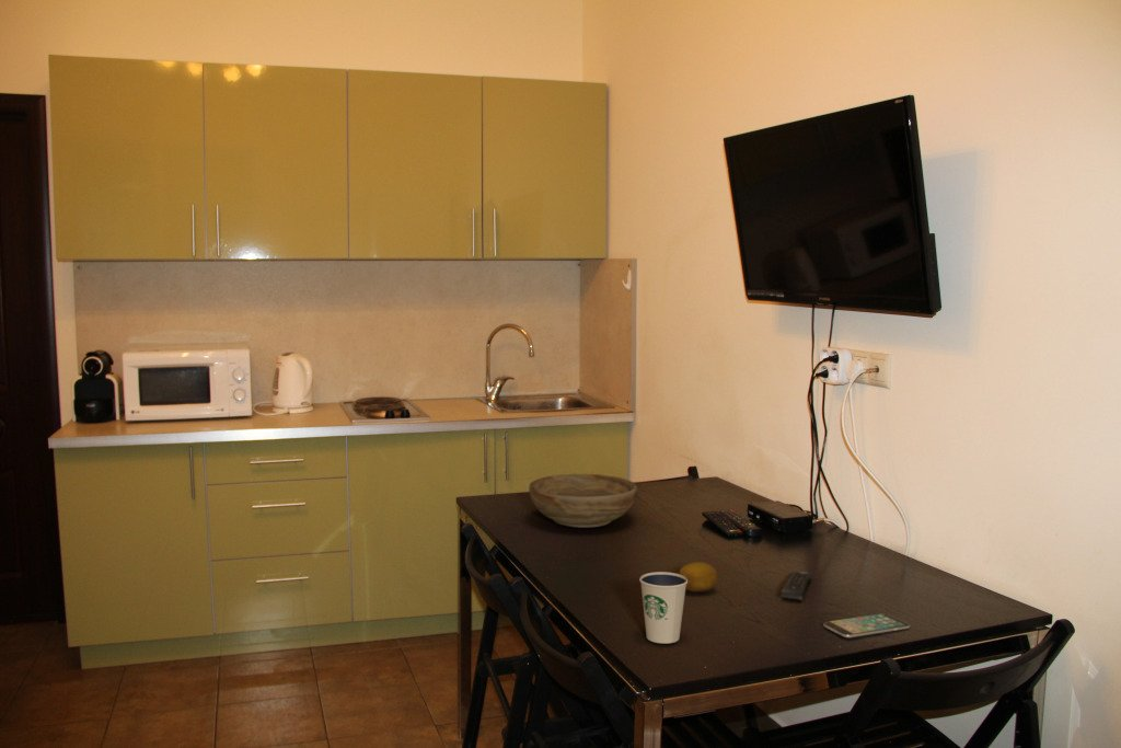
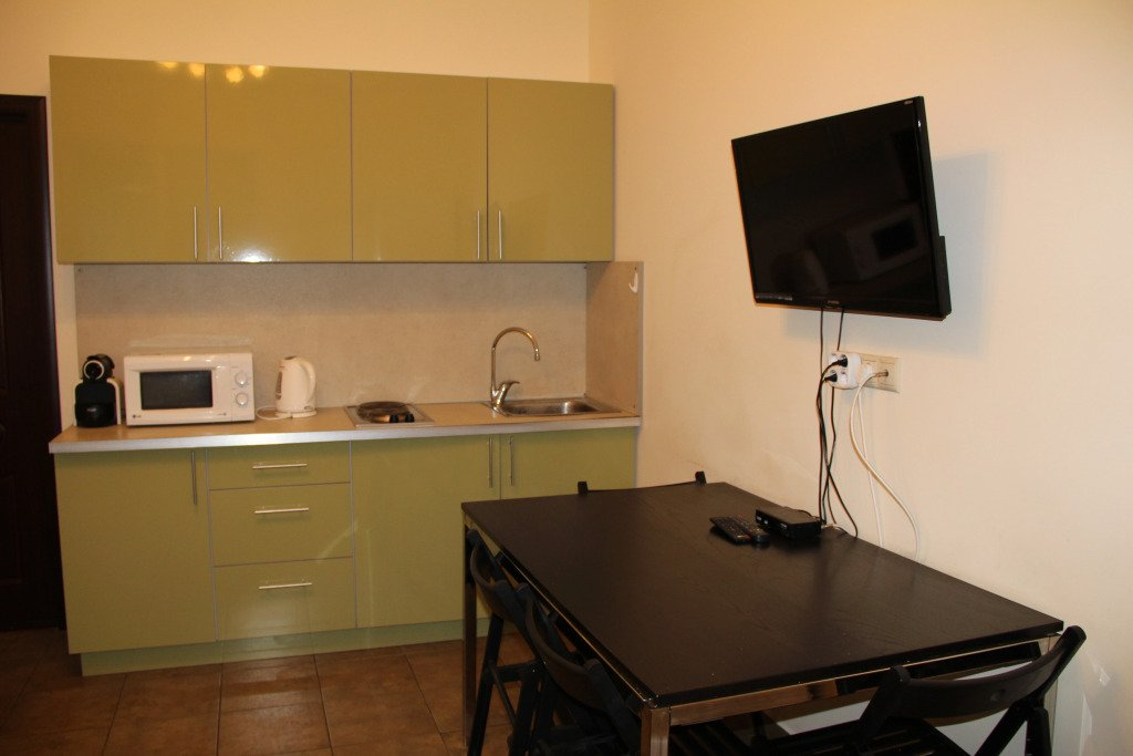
- remote control (797, 583)
- fruit (697, 576)
- smartphone (866, 624)
- dixie cup (662, 608)
- bowl (582, 502)
